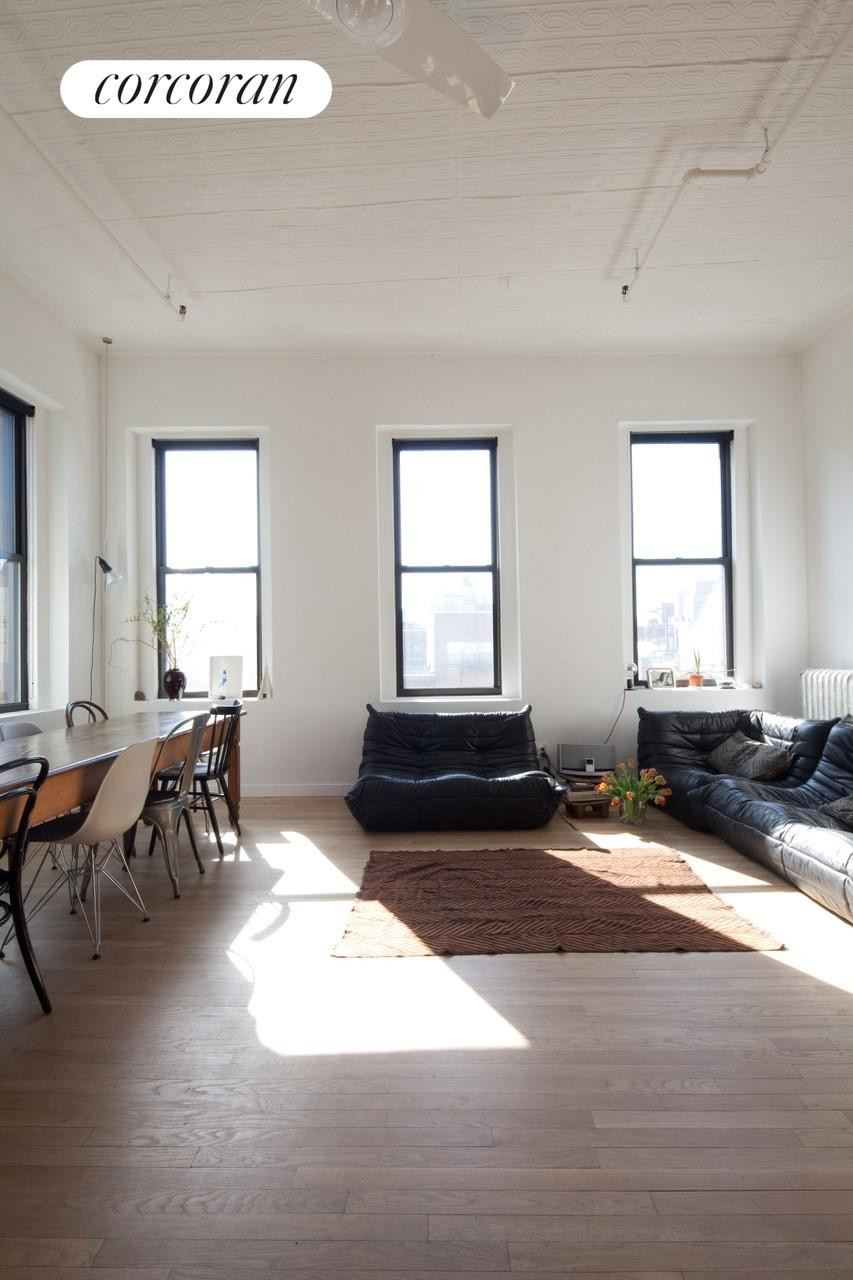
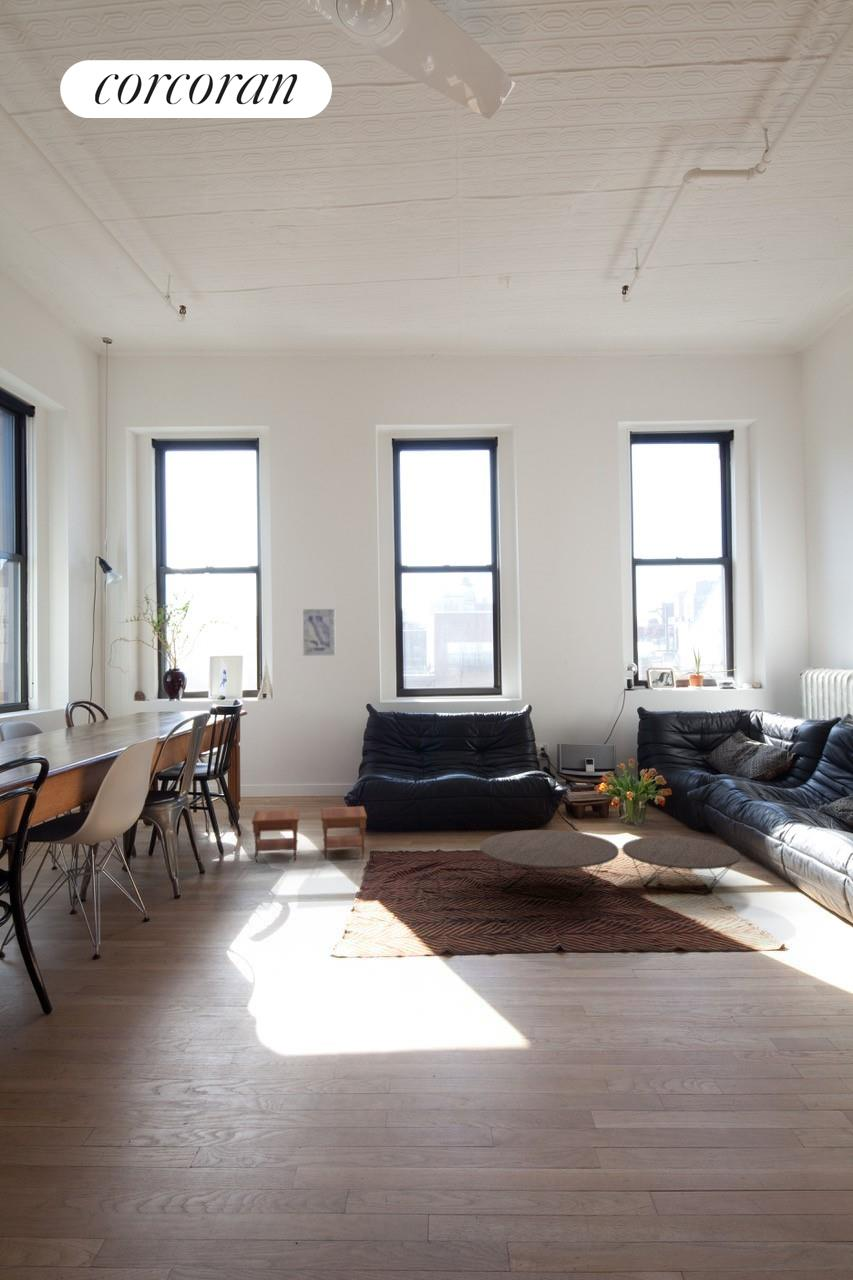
+ wall art (319, 632)
+ coffee table (606, 862)
+ side table (322, 829)
